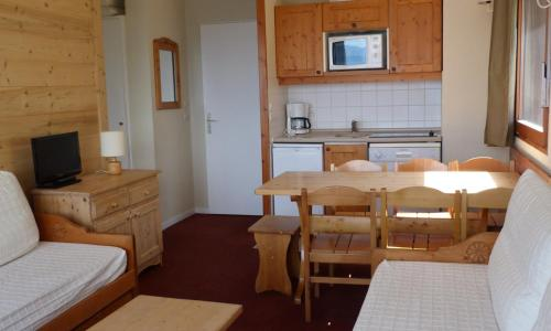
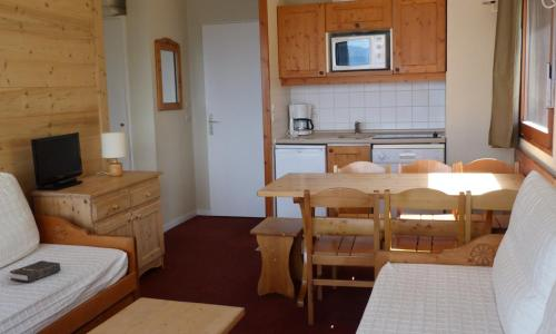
+ hardback book (36, 271)
